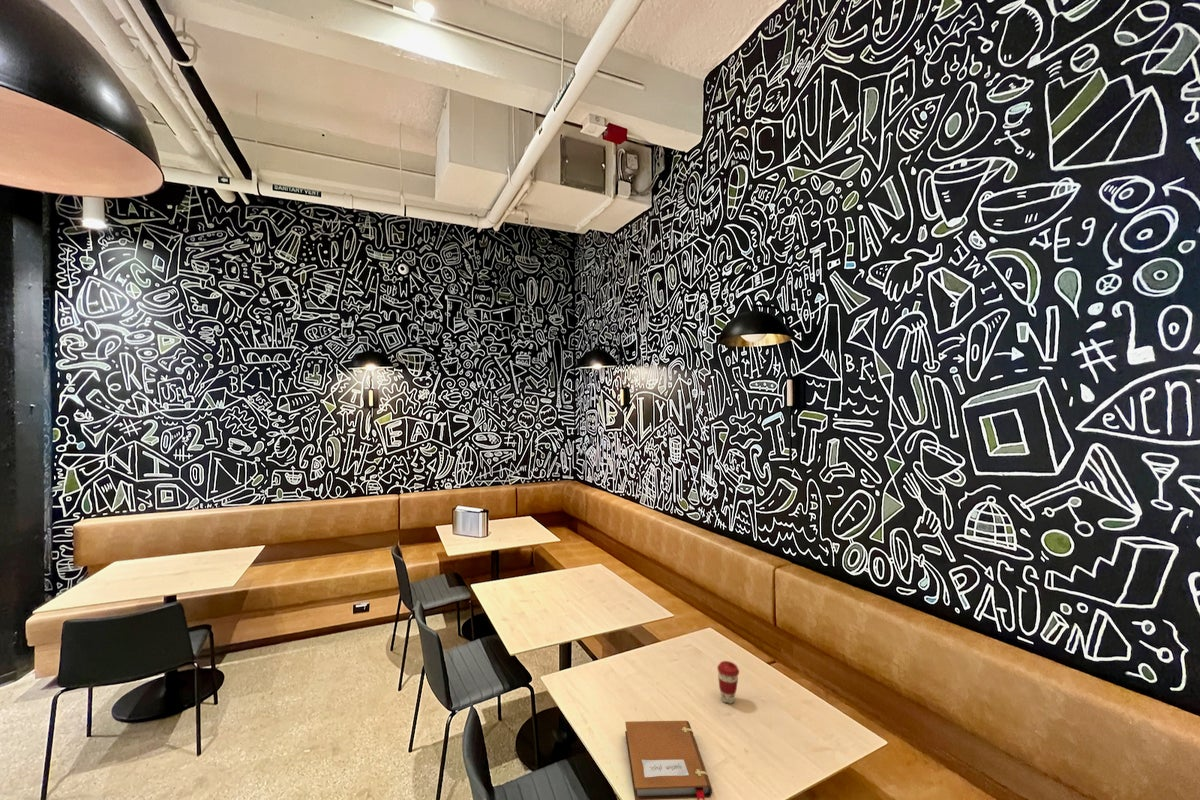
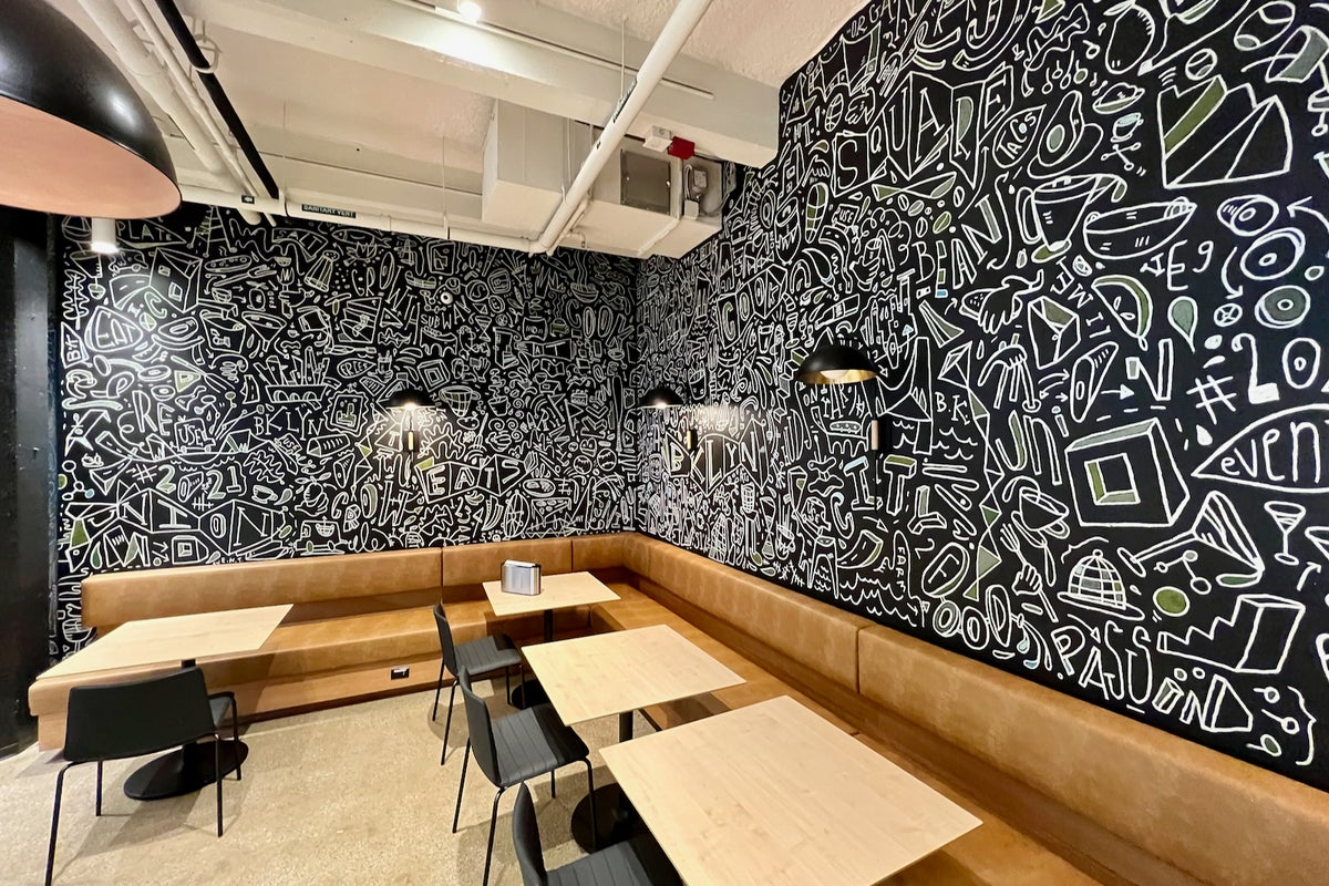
- notebook (665, 758)
- coffee cup (727, 682)
